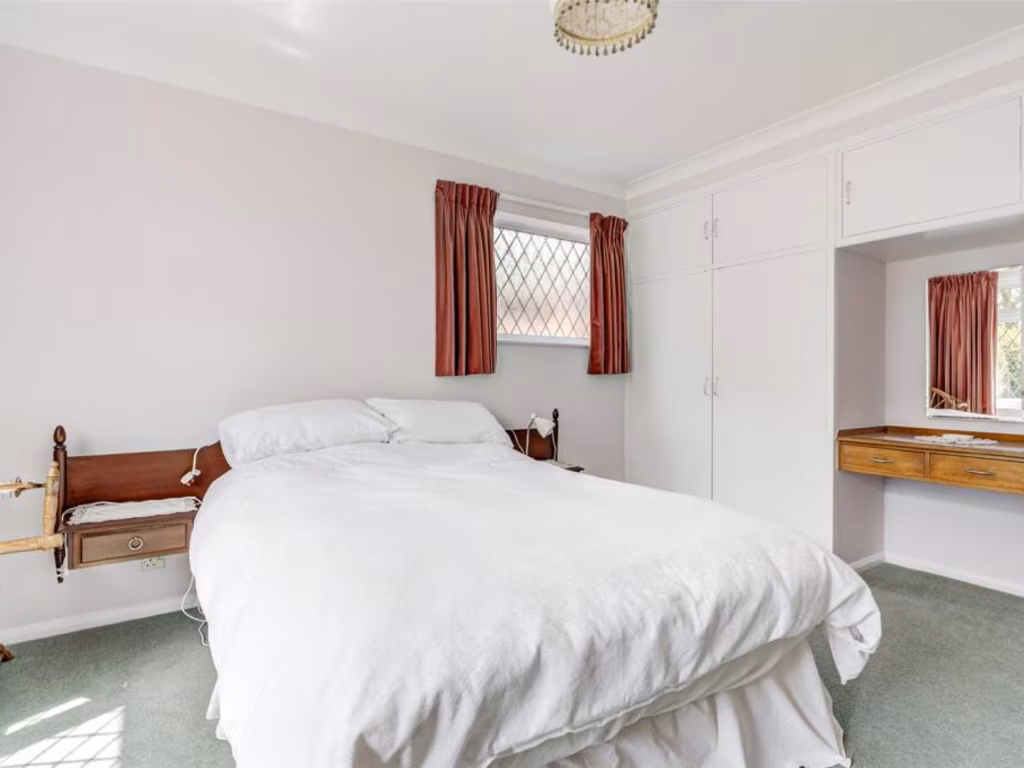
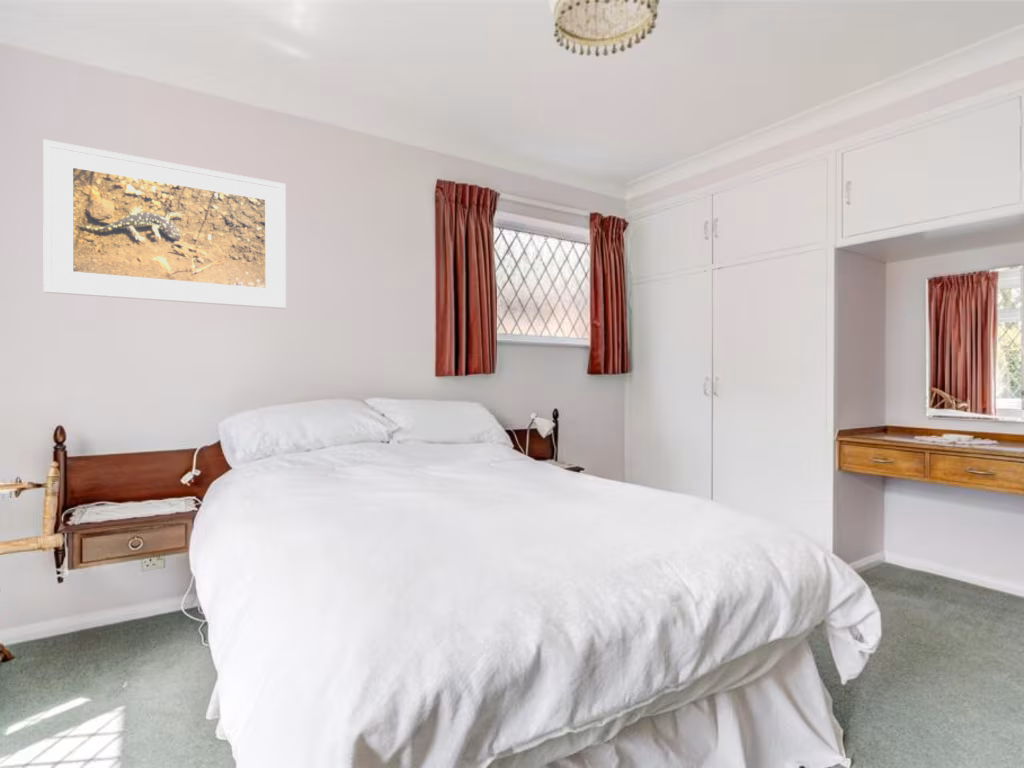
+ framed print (176, 232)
